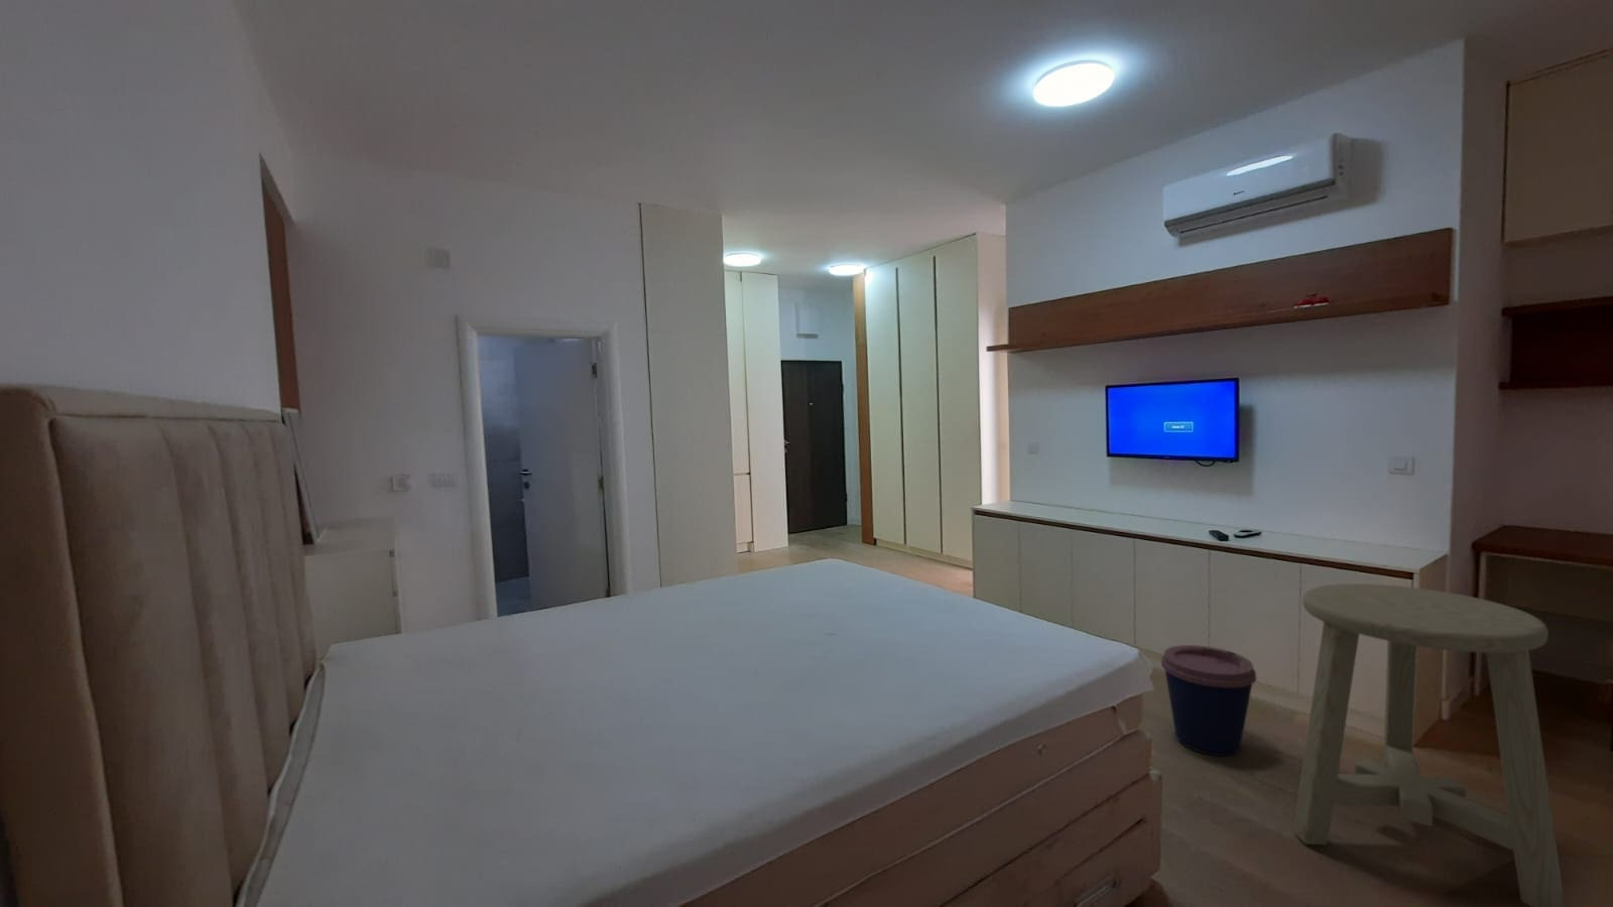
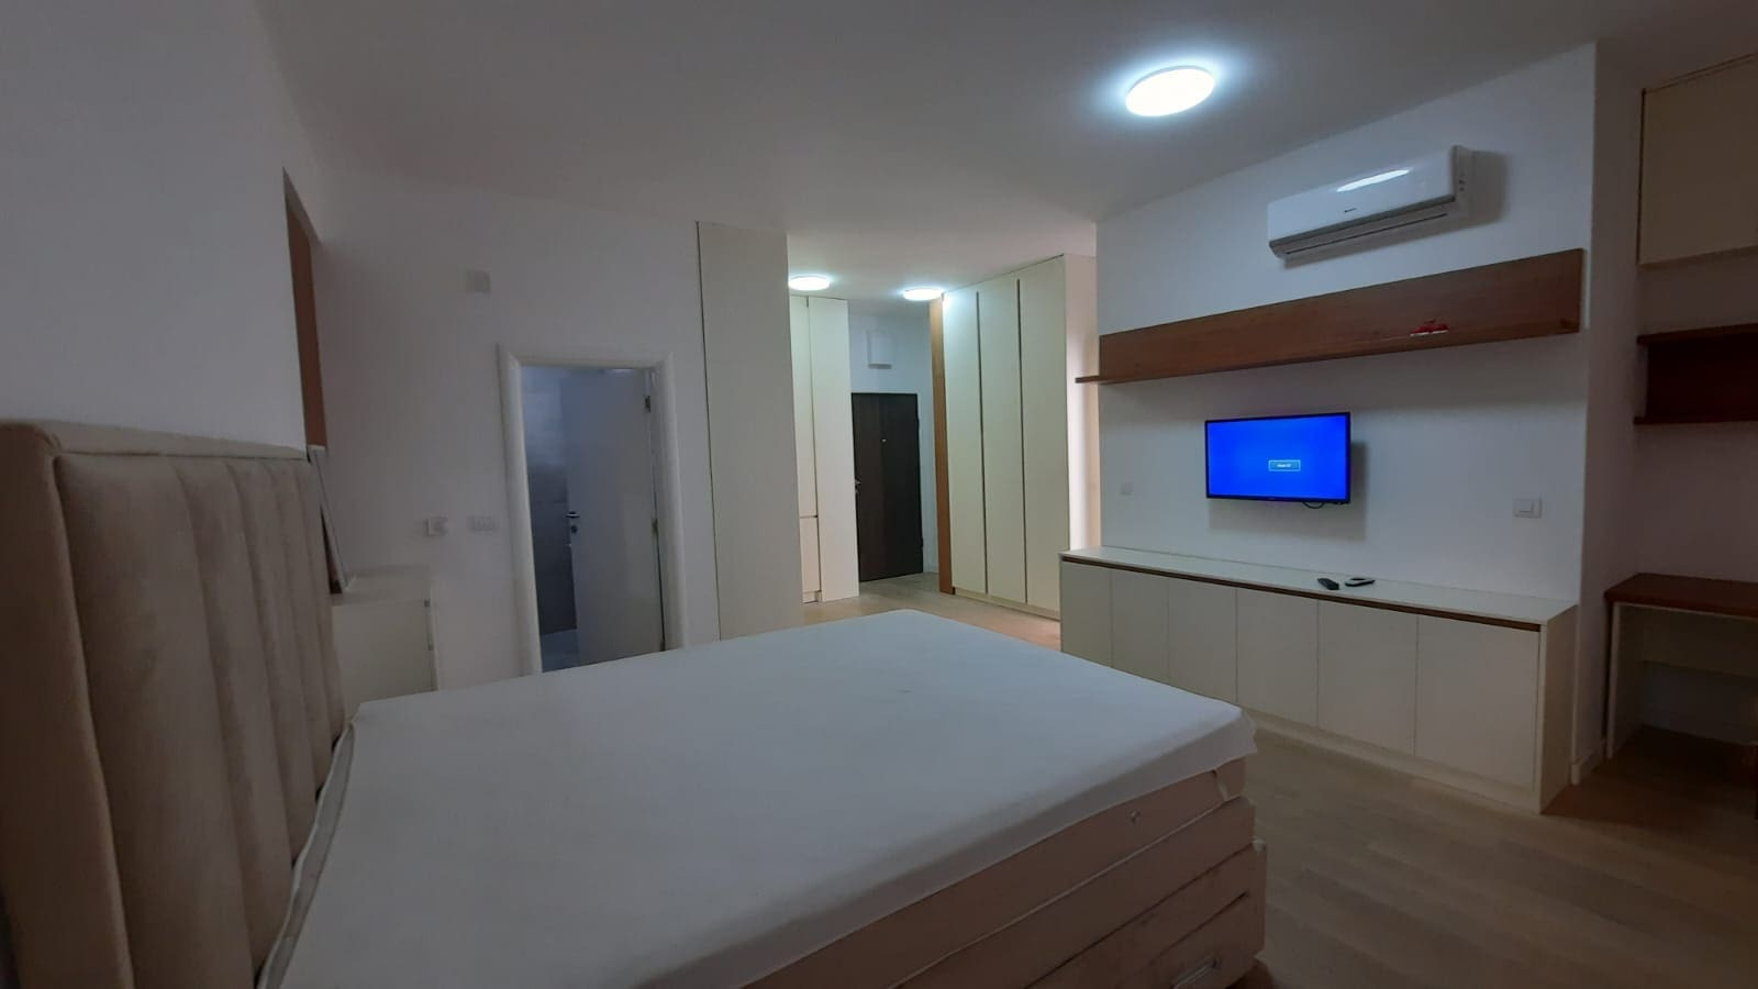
- stool (1409, 722)
- coffee cup (1206, 700)
